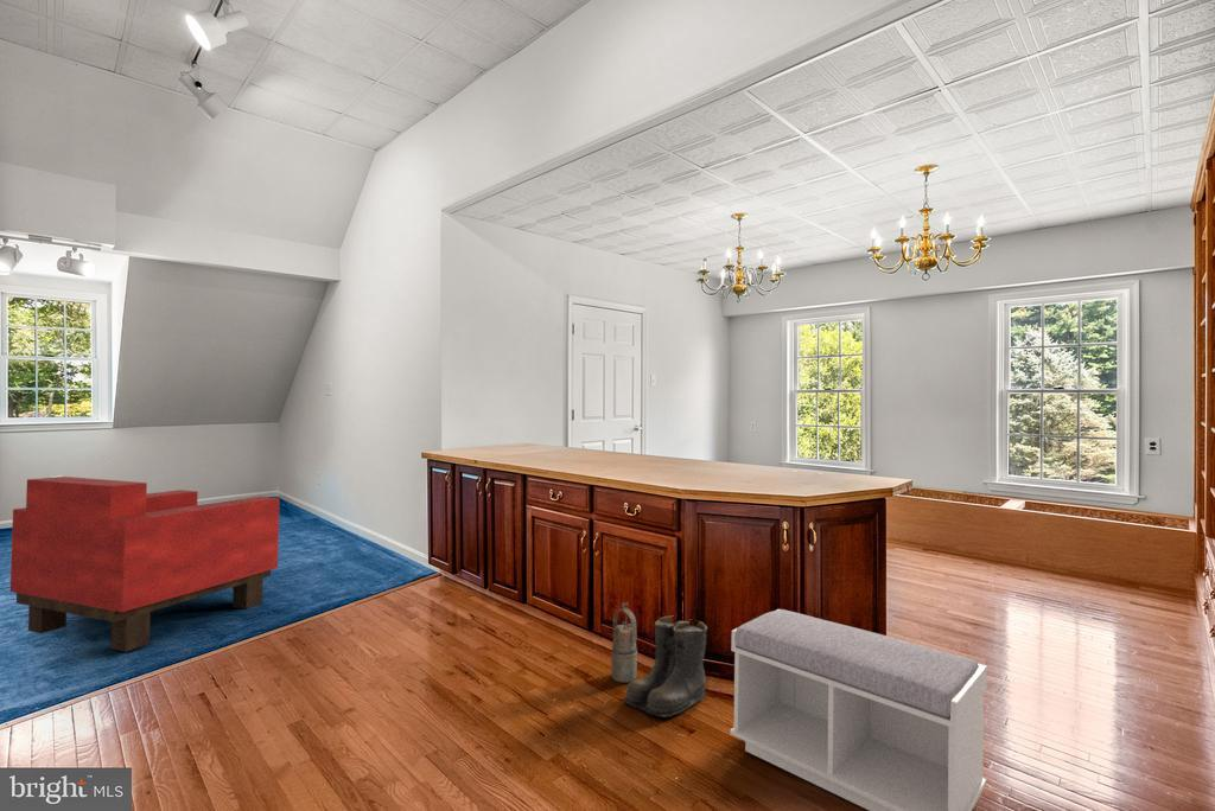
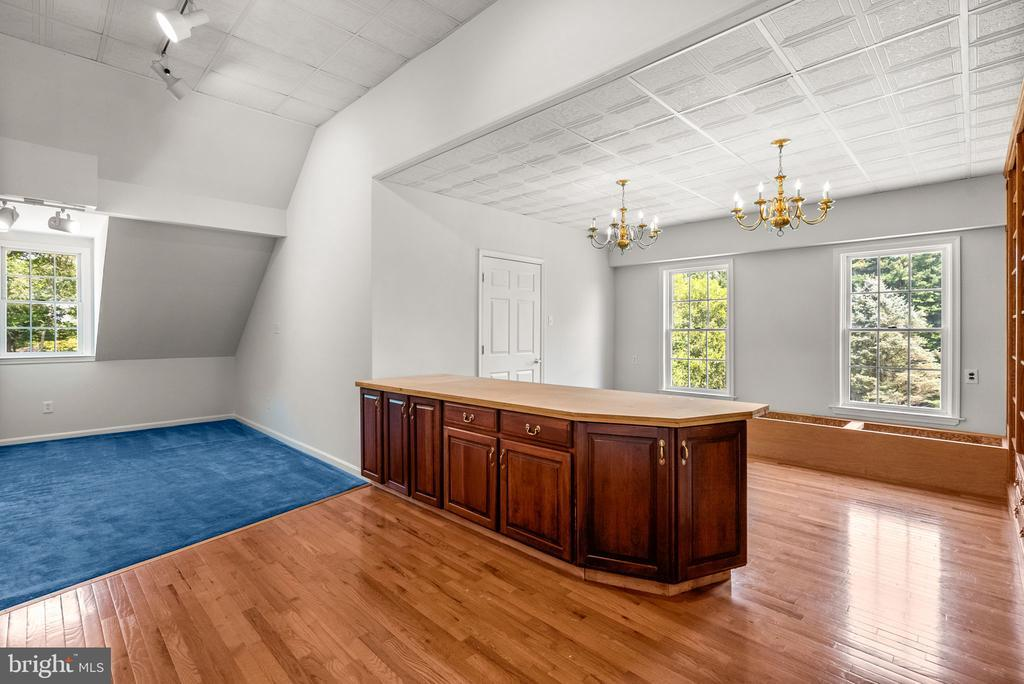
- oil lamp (625, 636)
- armchair (155, 545)
- boots (667, 662)
- bench (848, 705)
